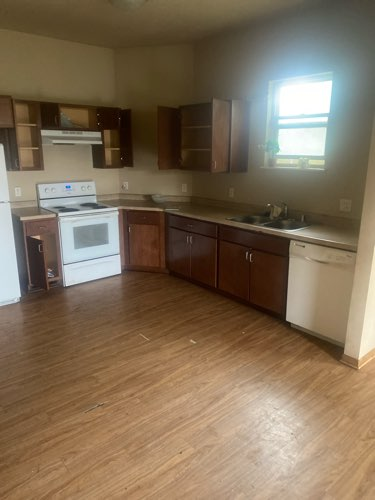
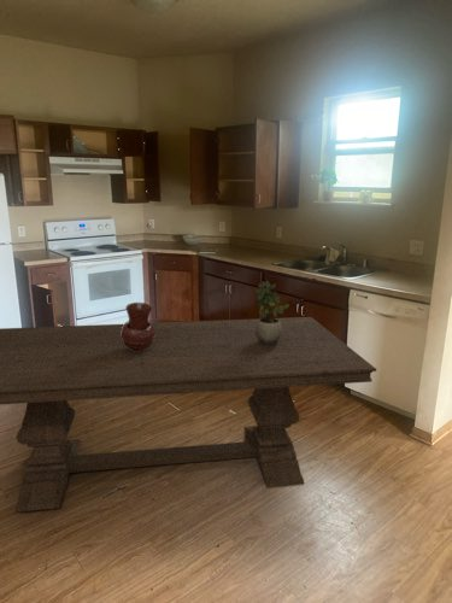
+ dining table (164, 393)
+ vase (137, 327)
+ potted plant (271, 312)
